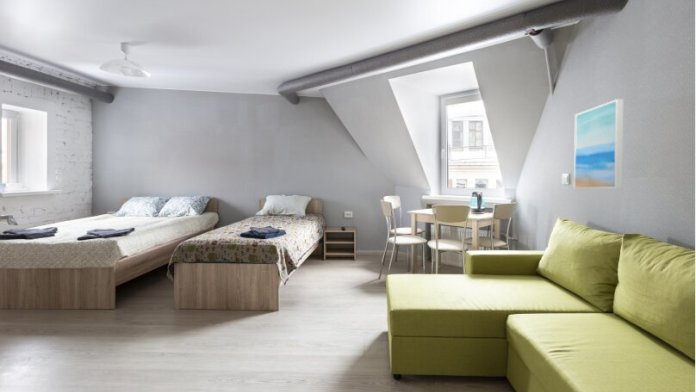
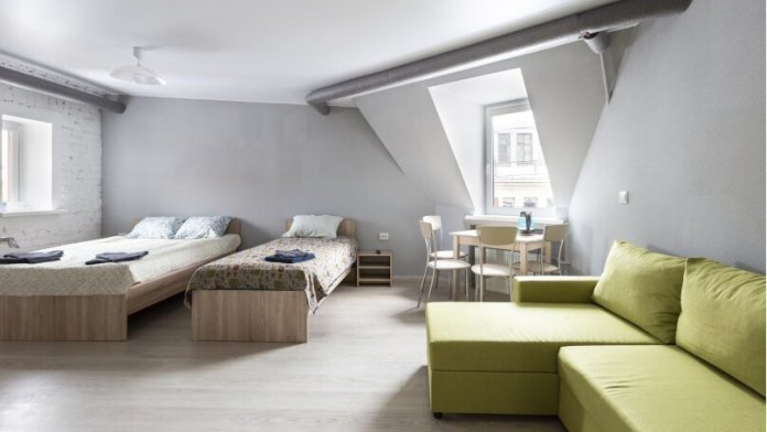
- wall art (596, 148)
